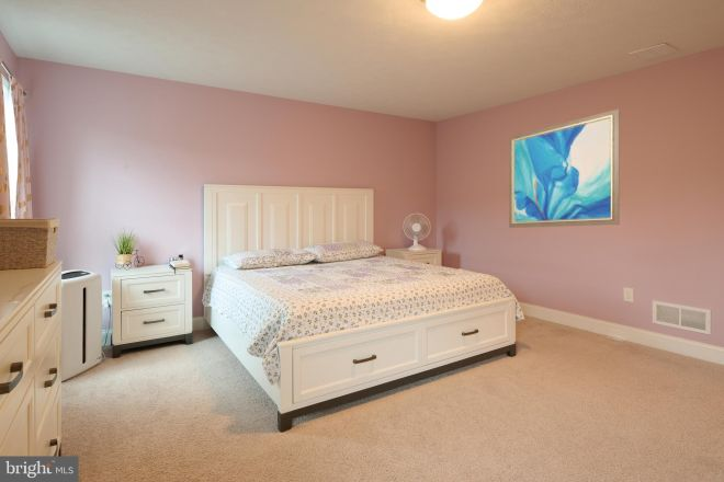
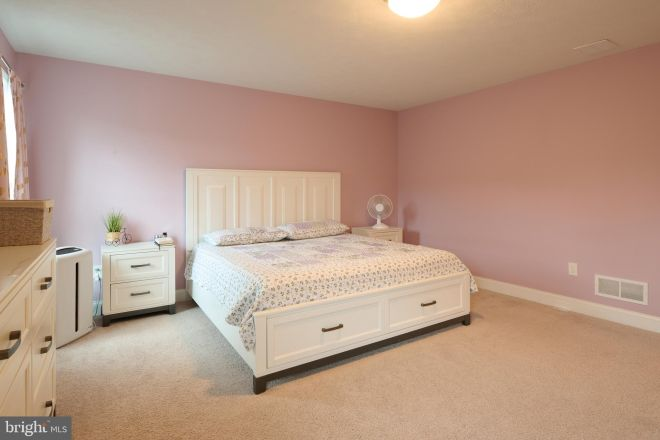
- wall art (556, 175)
